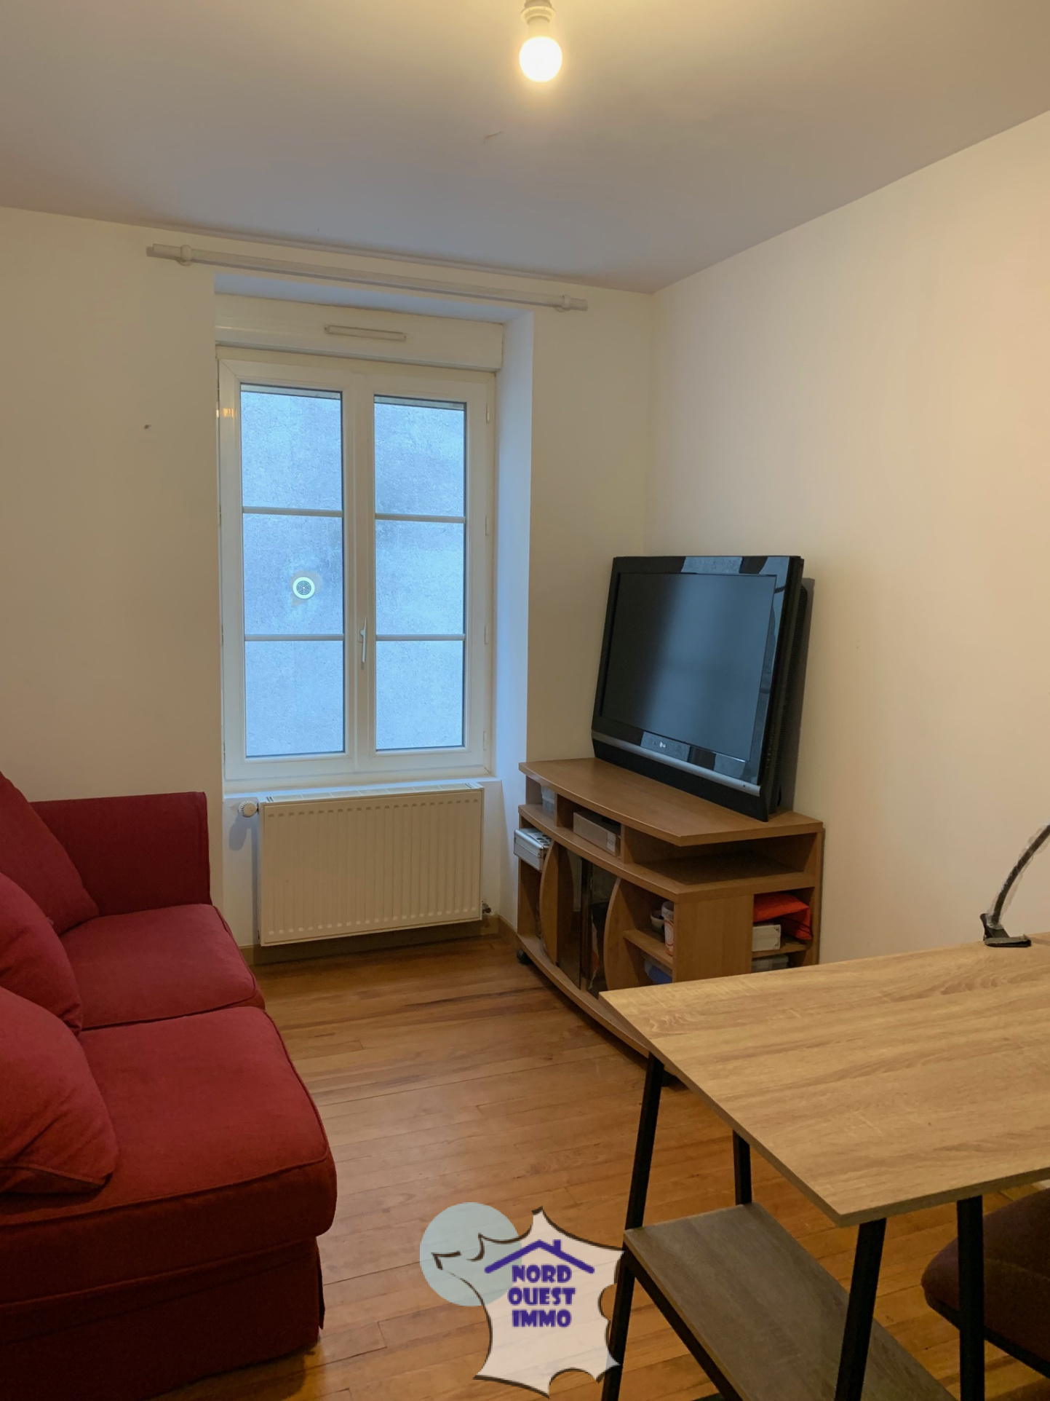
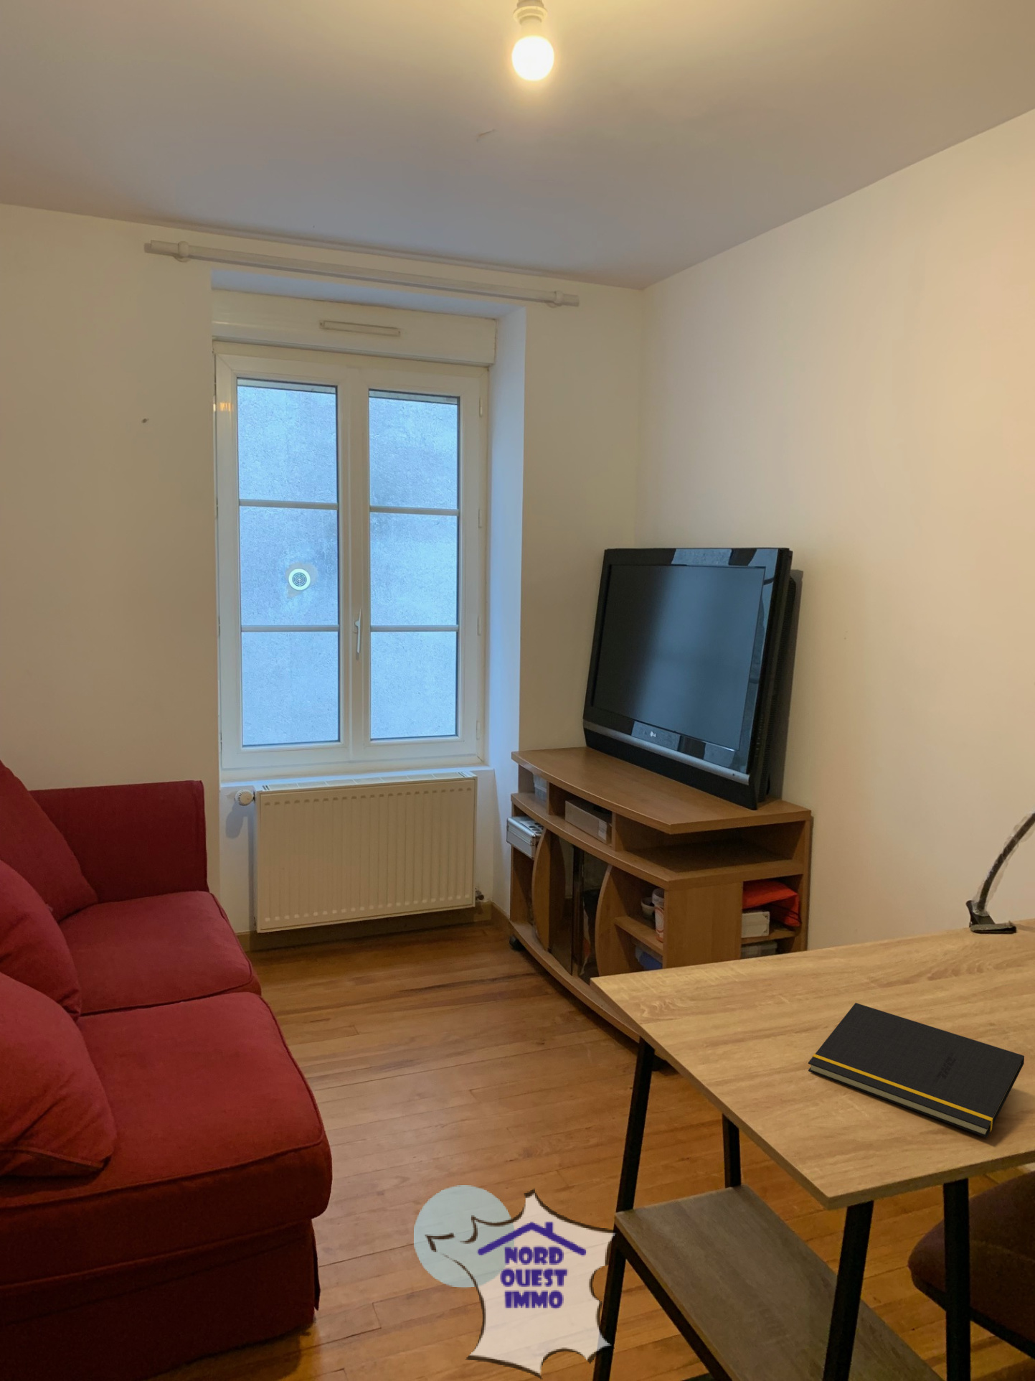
+ notepad (914, 1063)
